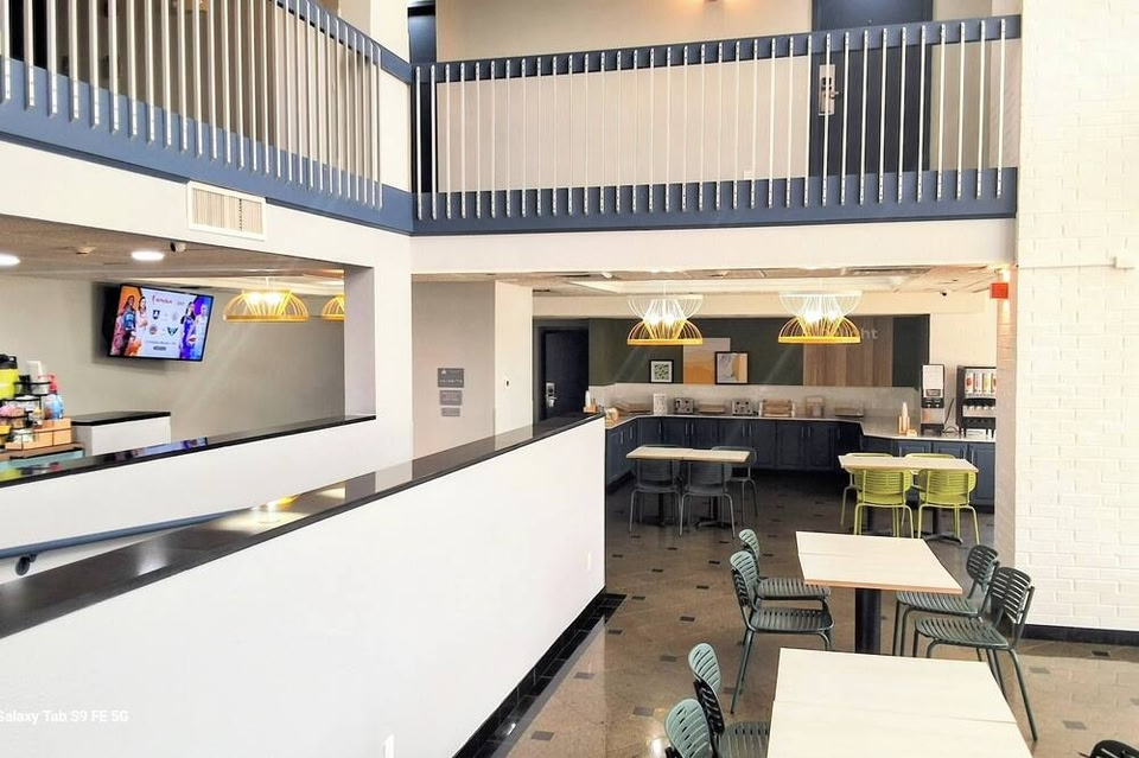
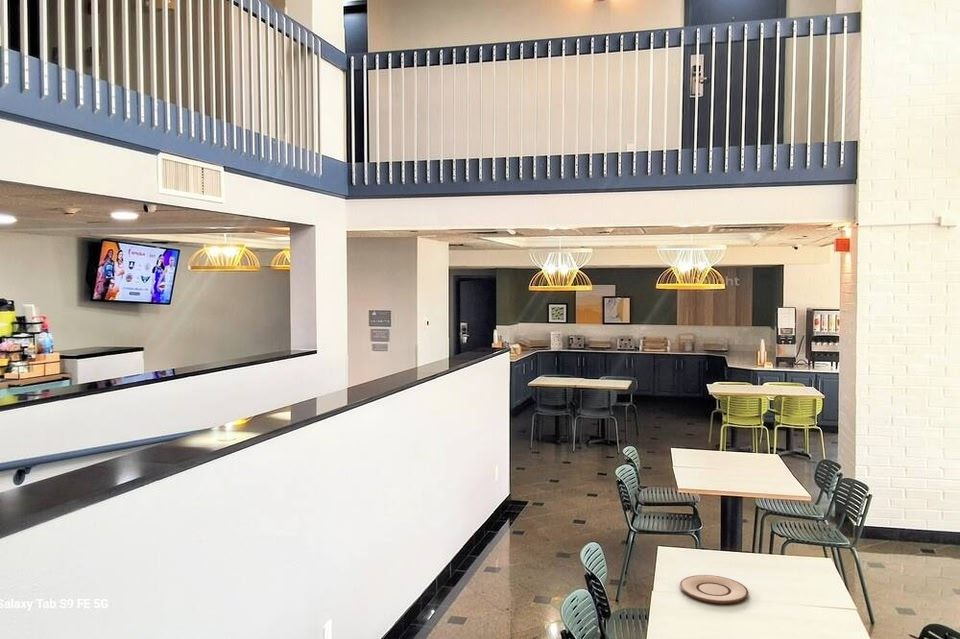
+ plate (713, 589)
